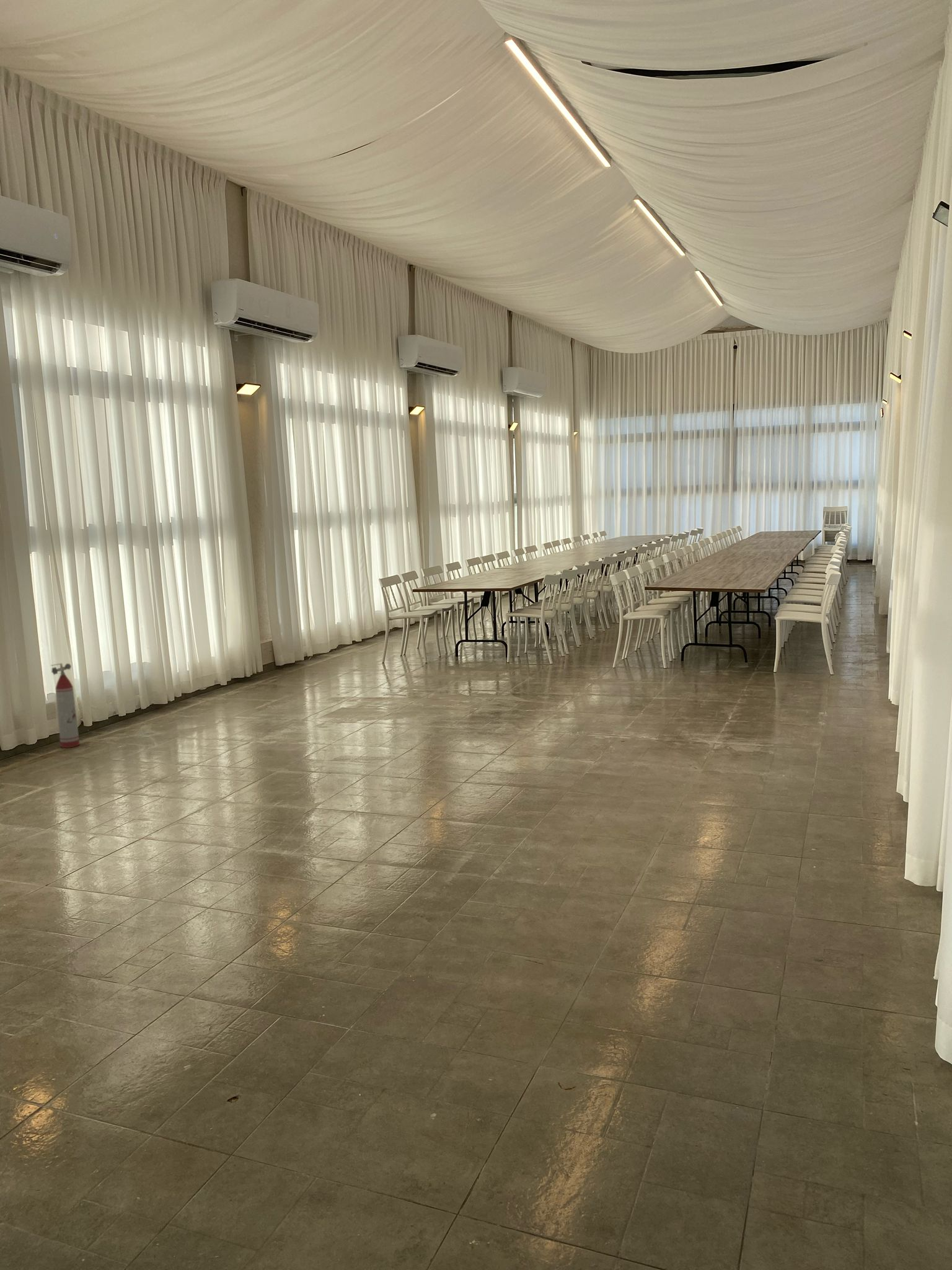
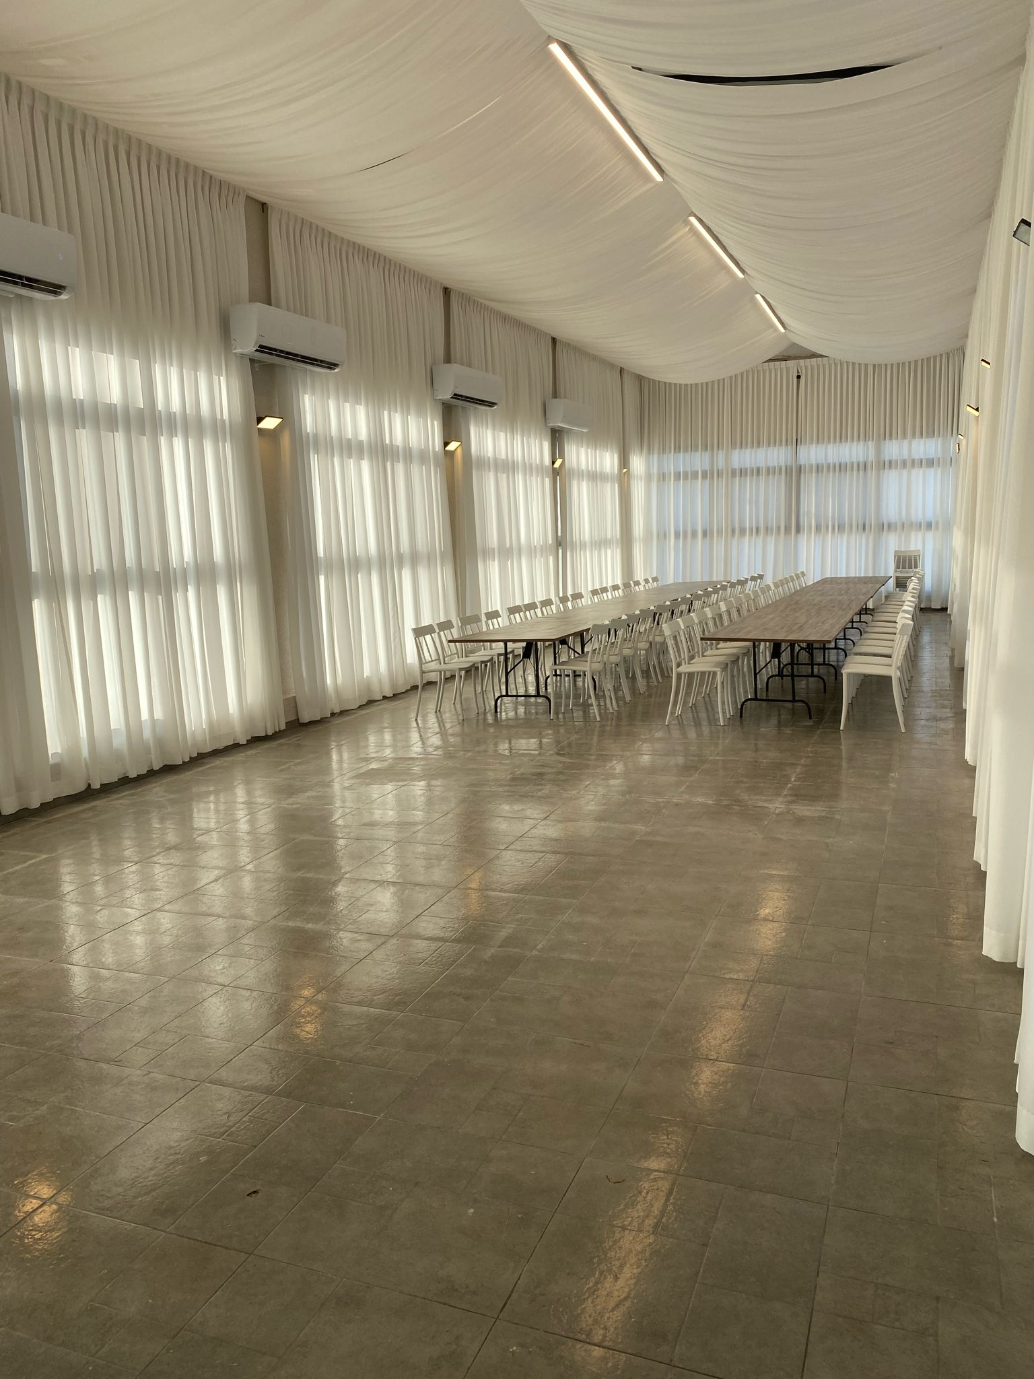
- fire extinguisher (66, 704)
